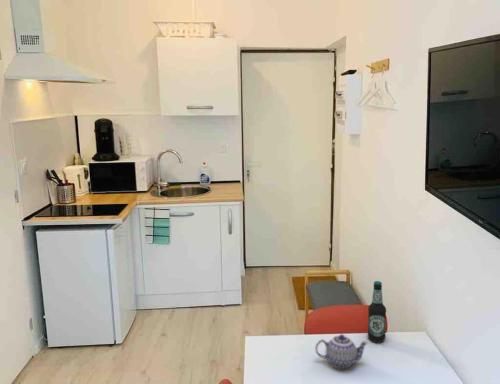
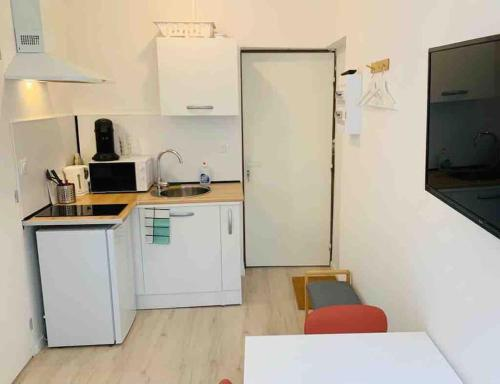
- teapot (341, 349)
- bottle (377, 310)
